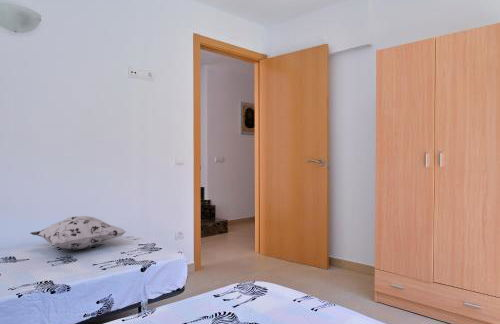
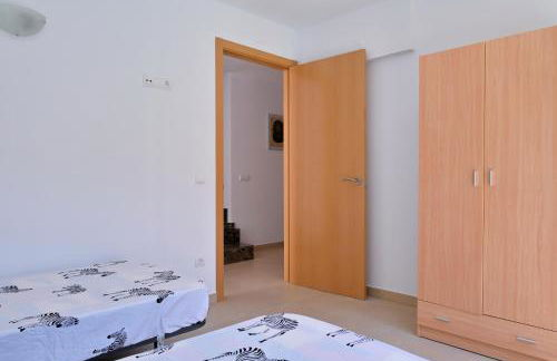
- decorative pillow (78, 232)
